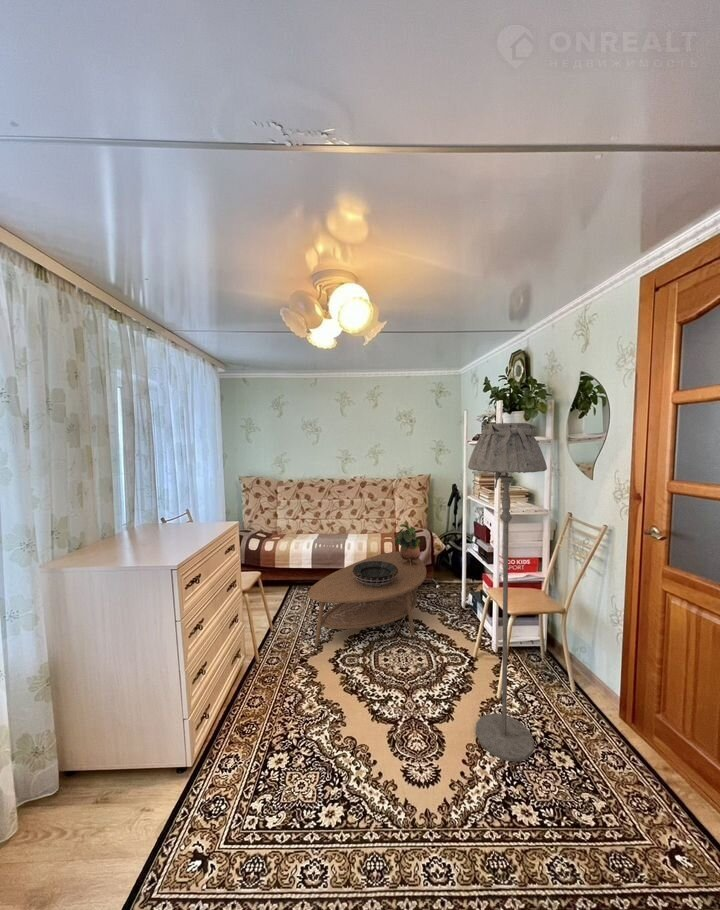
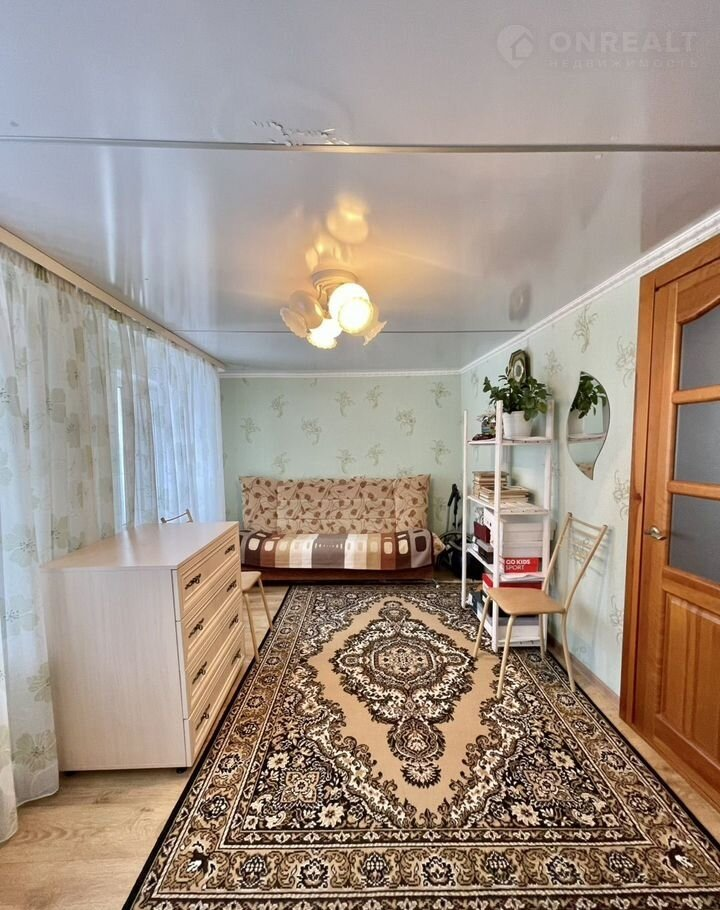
- potted plant (407, 543)
- coffee table (380, 598)
- decorative bowl (375, 574)
- floor lamp (504, 583)
